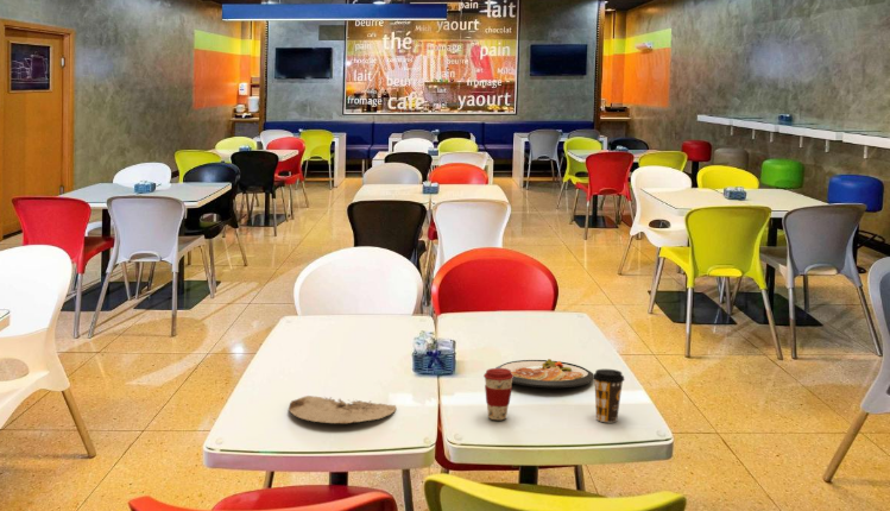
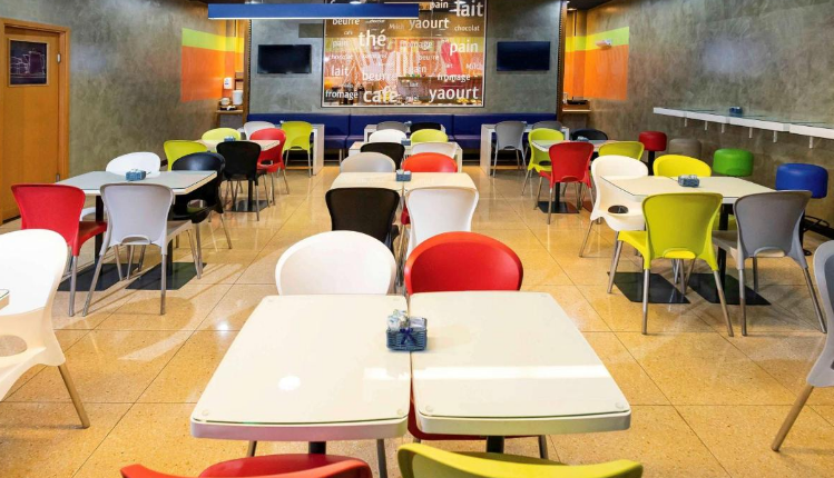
- dish (543, 370)
- plate (342, 404)
- coffee cup (498, 393)
- coffee cup (607, 396)
